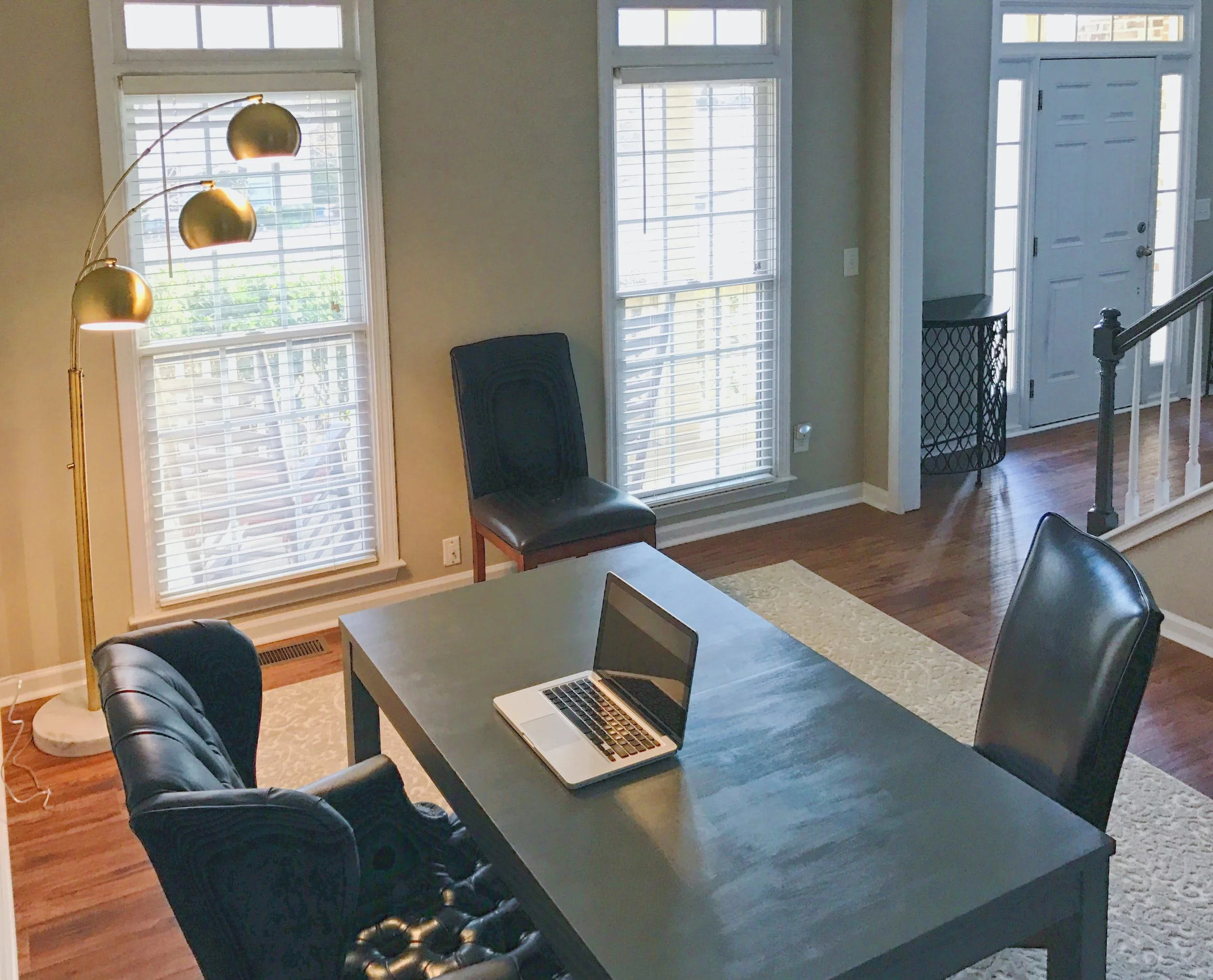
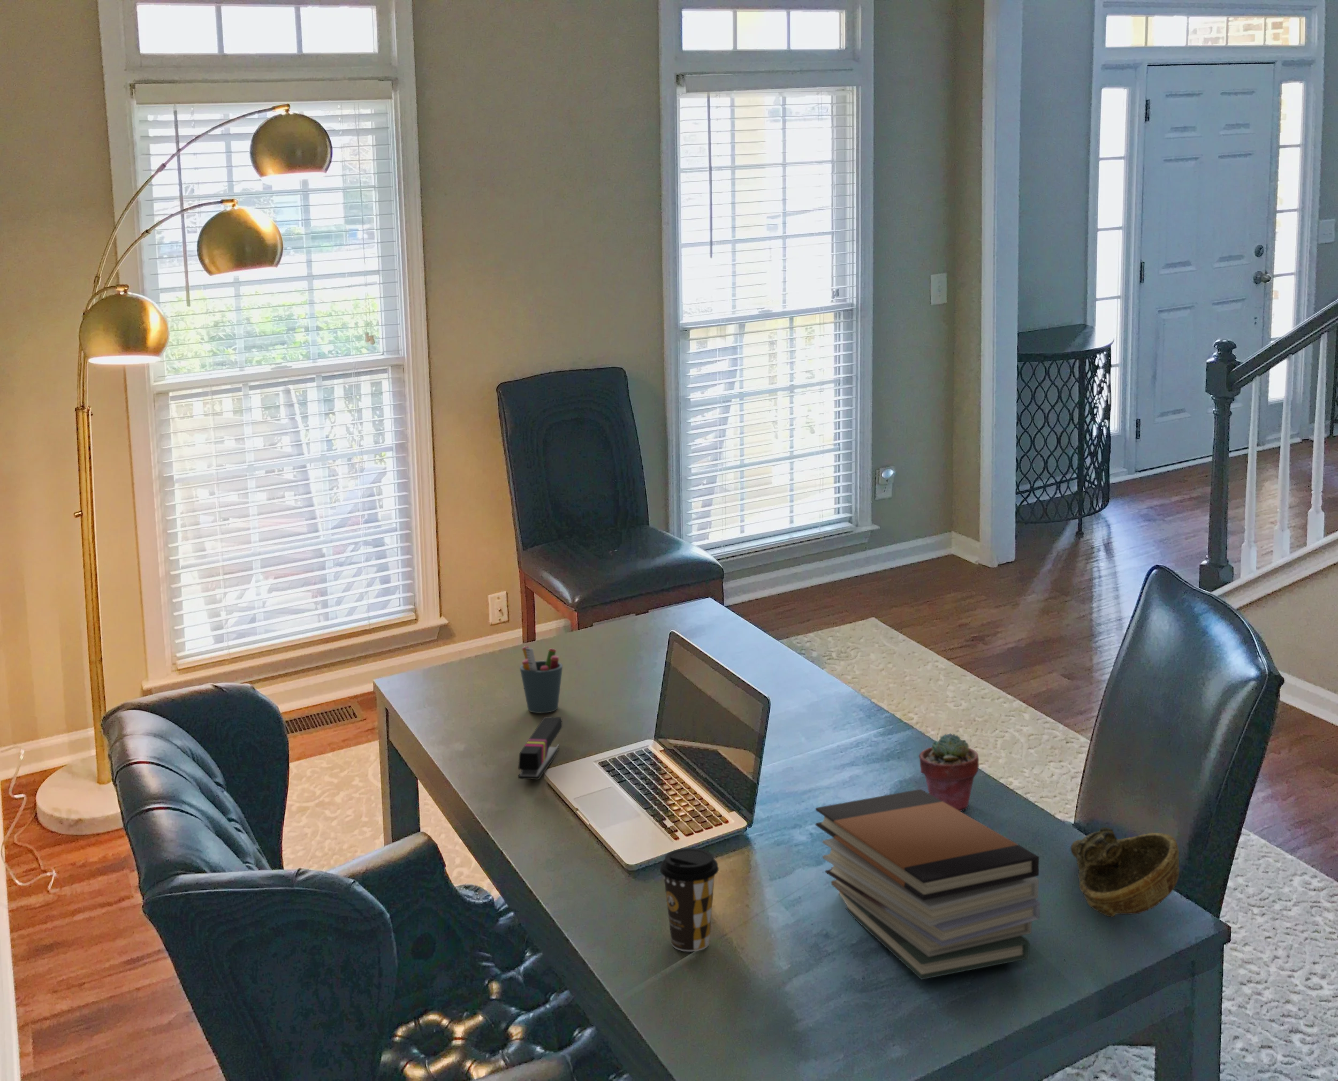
+ potted succulent (949, 770)
+ book stack (924, 880)
+ decorative bowl (1111, 863)
+ stapler (542, 747)
+ coffee cup (689, 900)
+ pen holder (542, 675)
